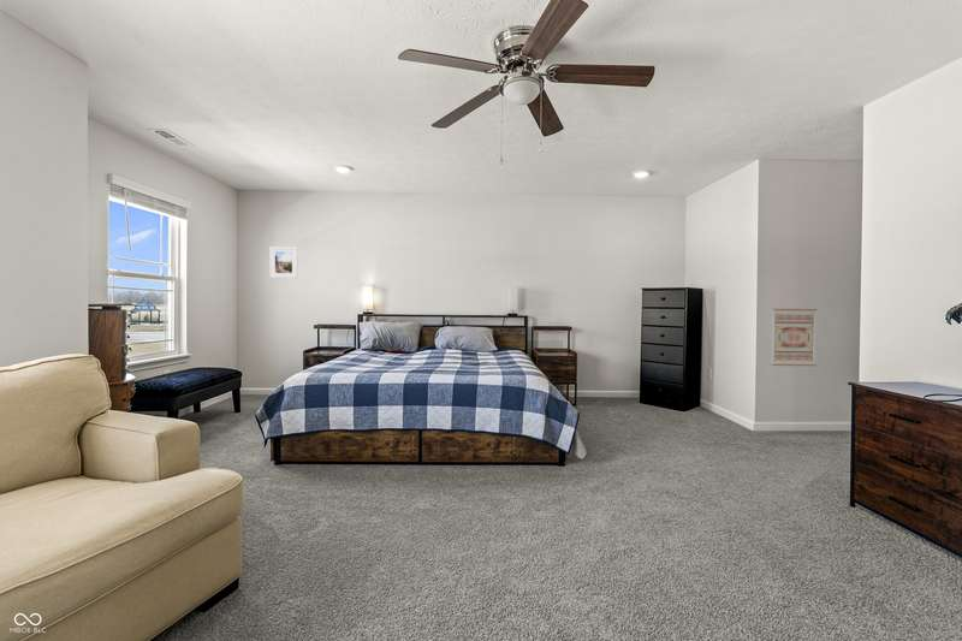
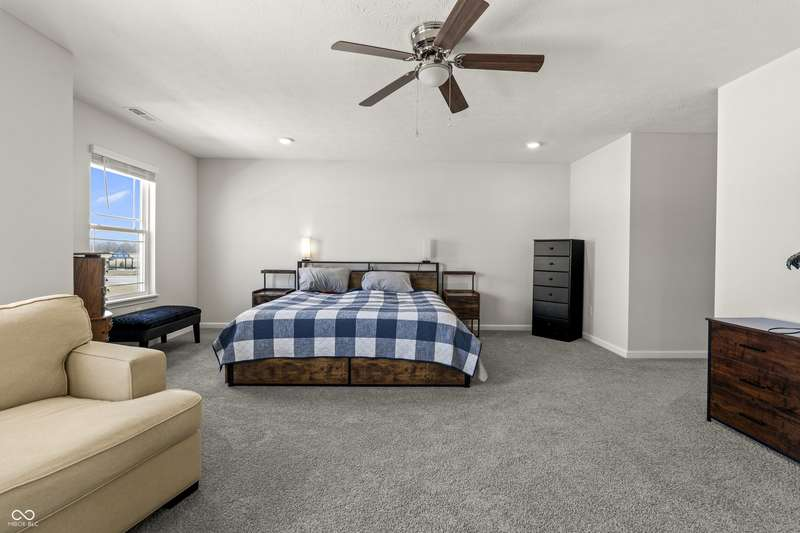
- wall art (794, 337)
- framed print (284, 262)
